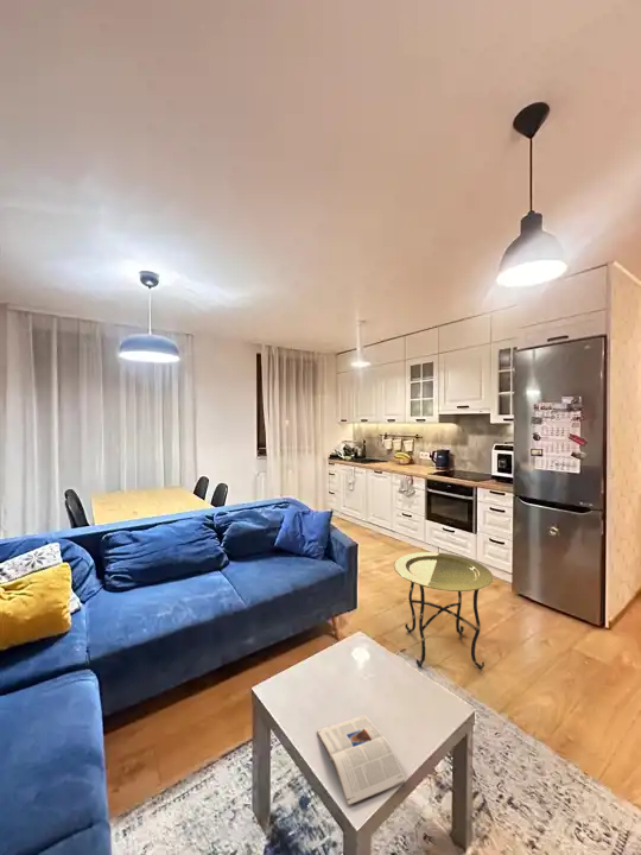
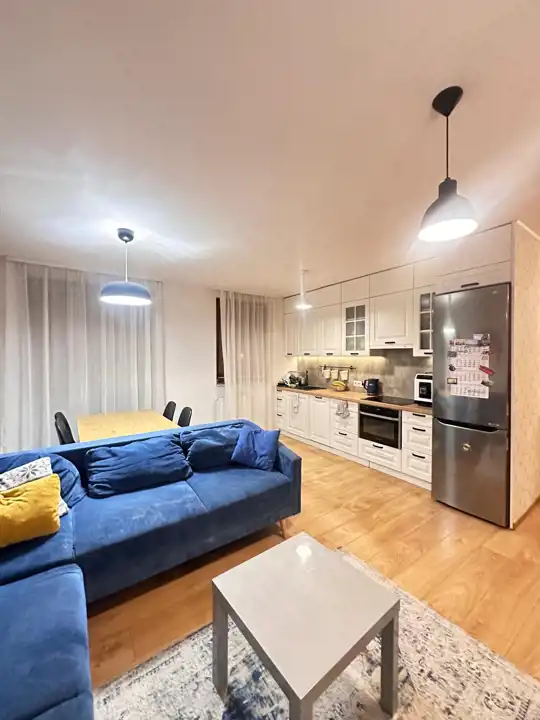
- magazine (357, 748)
- side table (440, 608)
